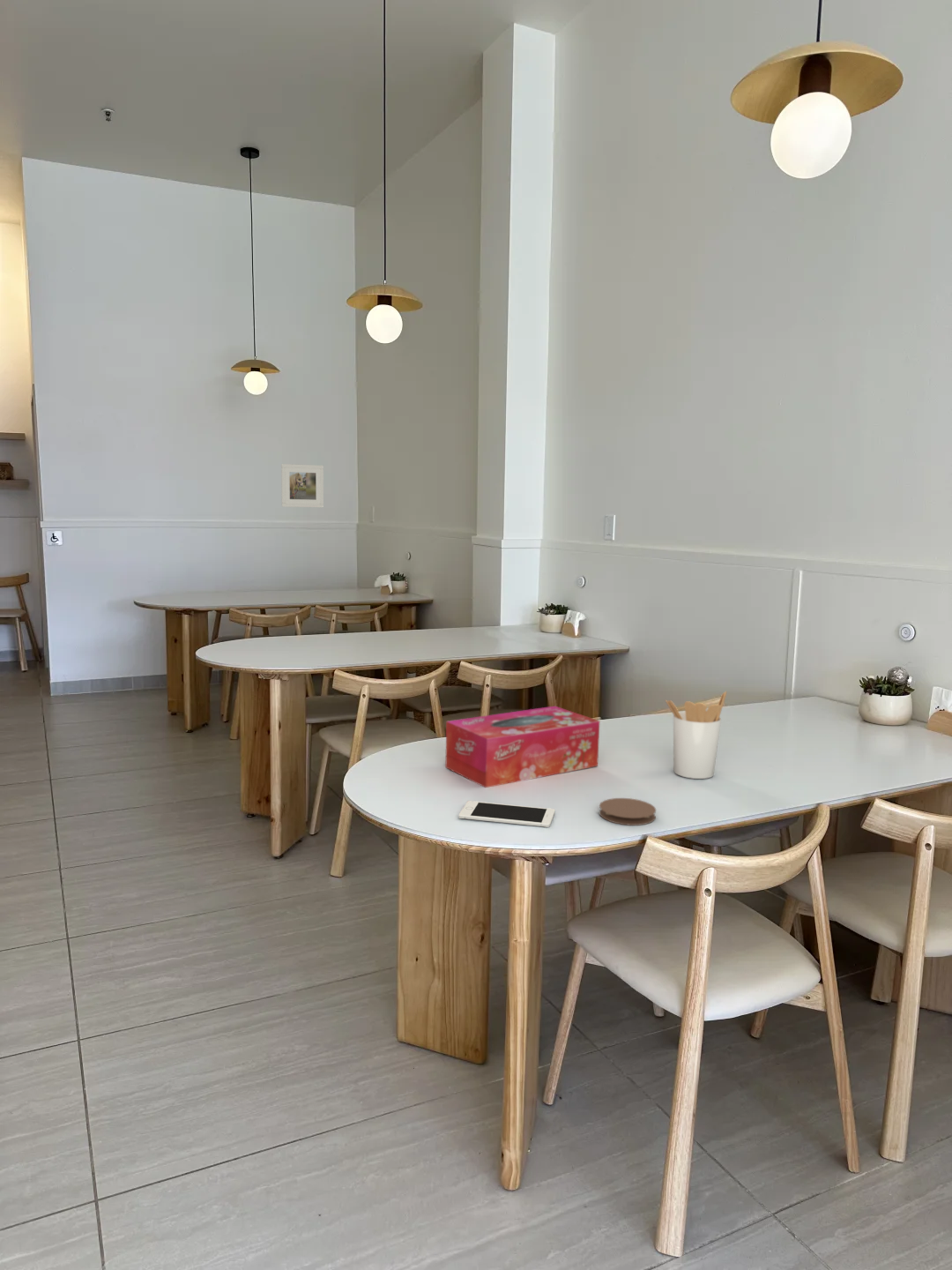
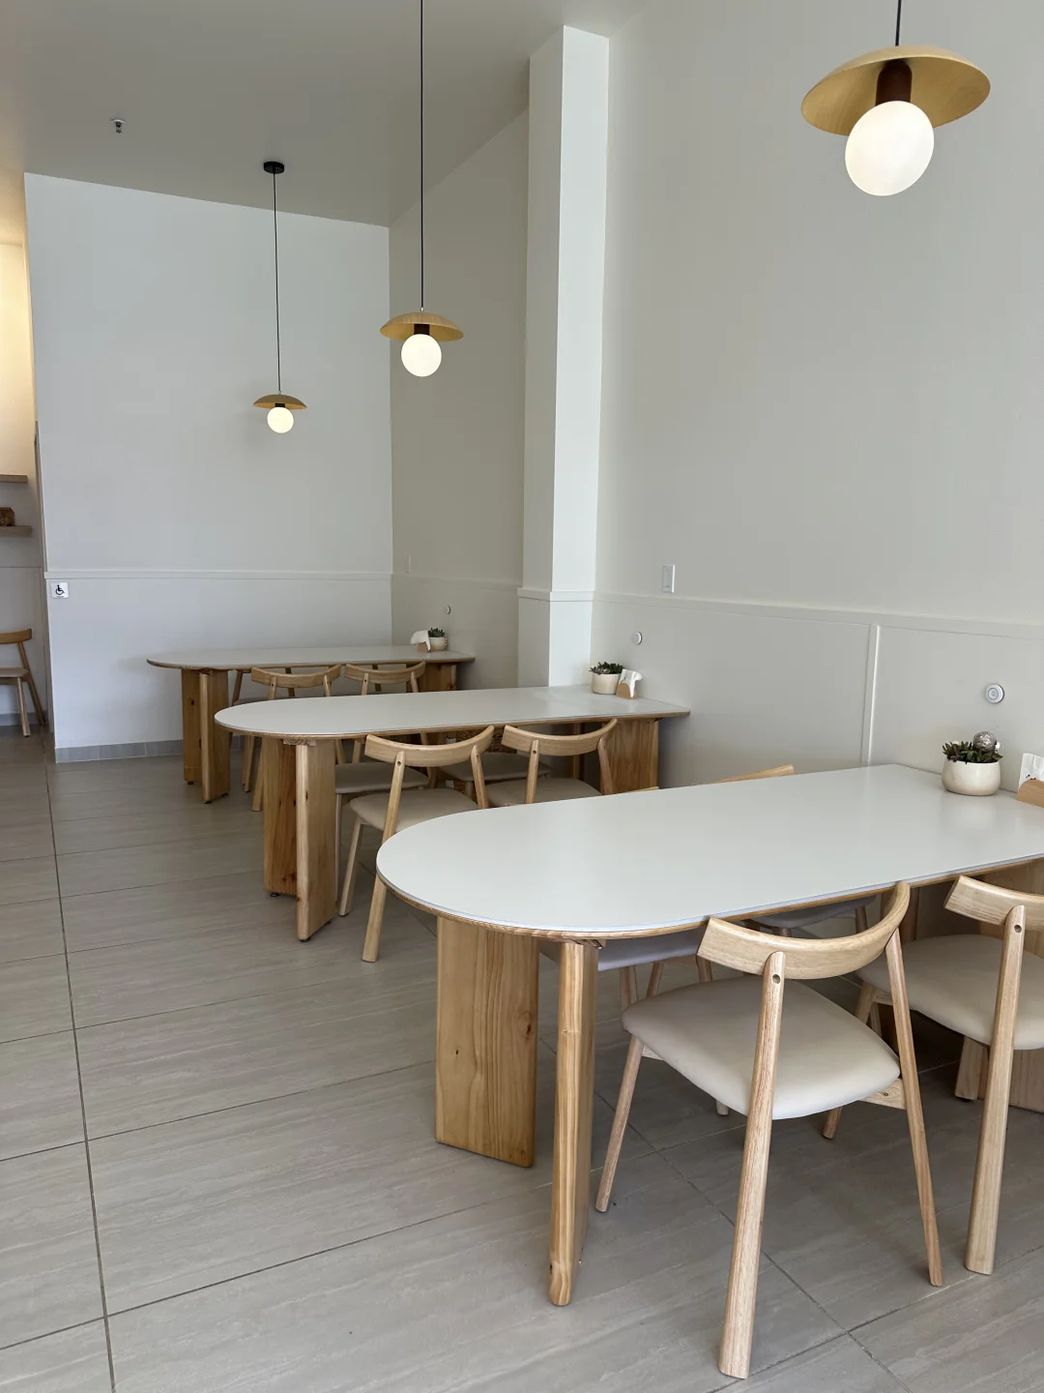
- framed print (302, 486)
- coaster (627, 811)
- cell phone (507, 813)
- tissue box (523, 743)
- utensil holder (697, 734)
